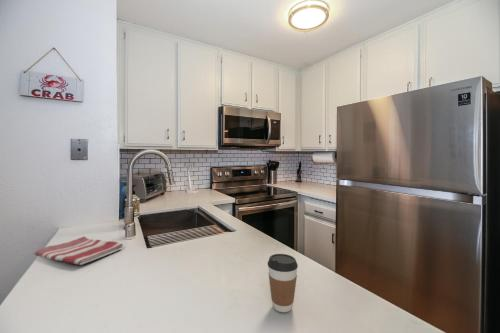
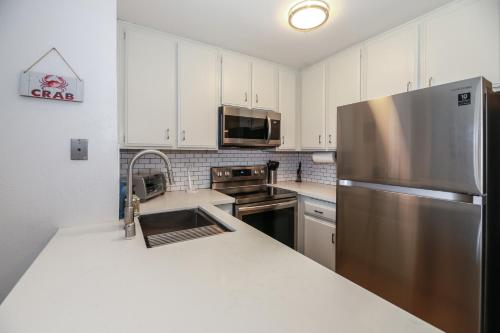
- coffee cup (282, 282)
- dish towel (81, 249)
